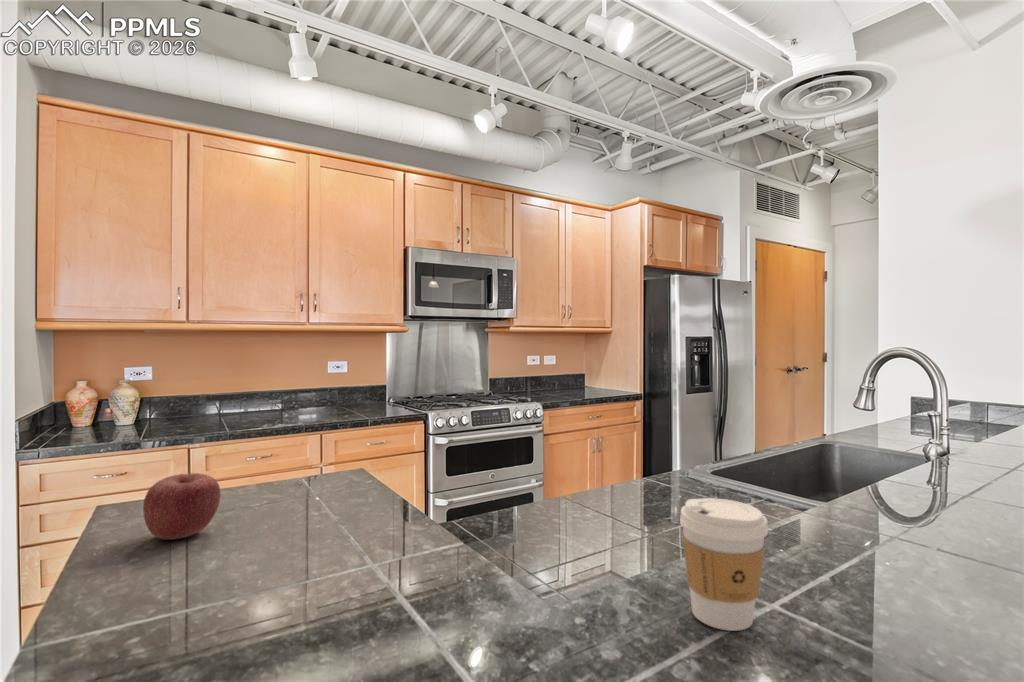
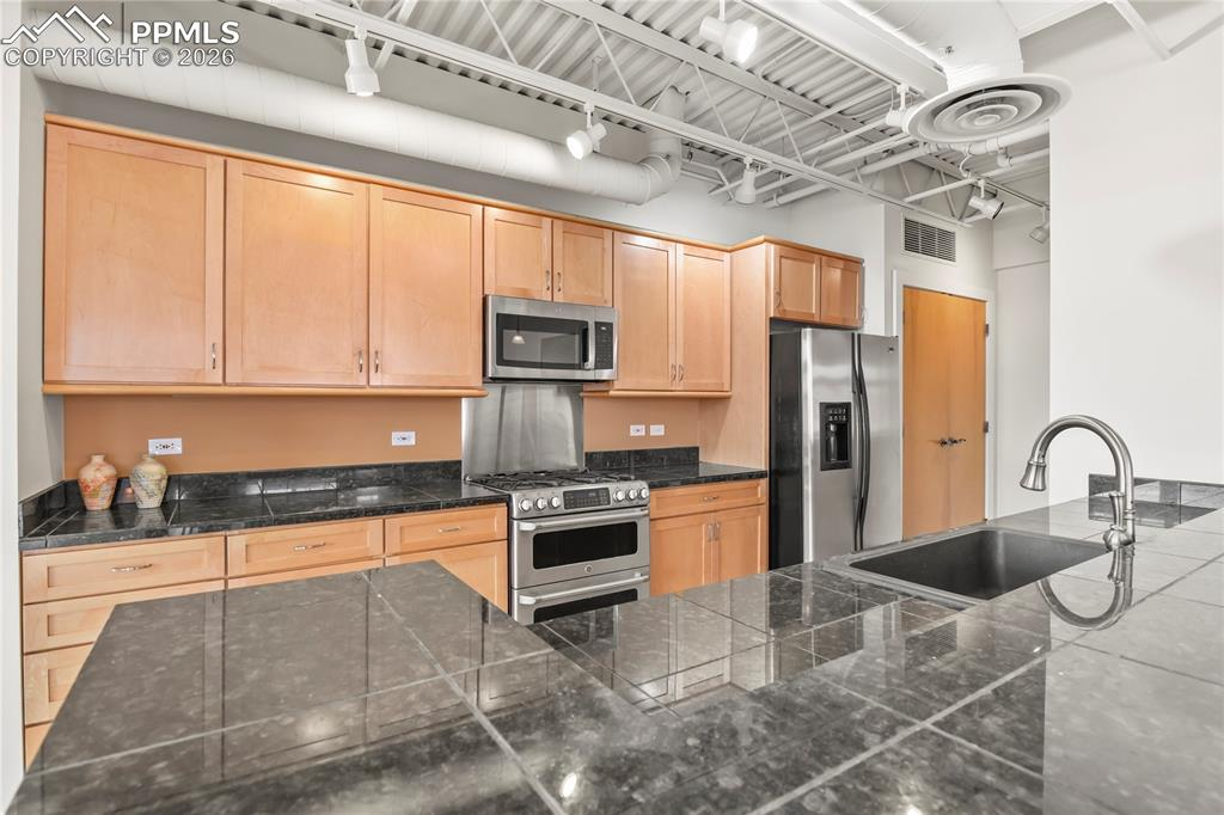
- coffee cup (722, 559)
- apple (182, 505)
